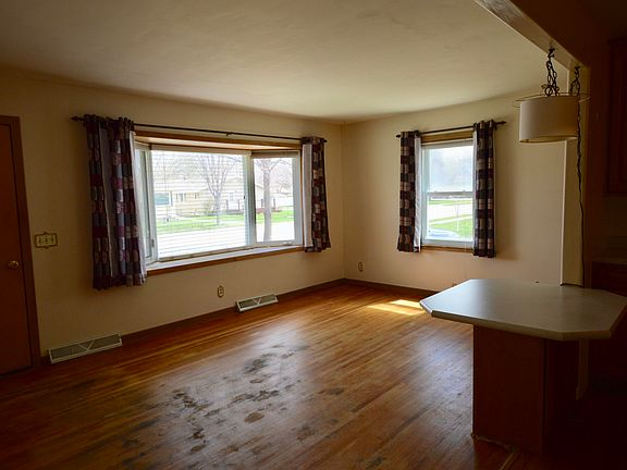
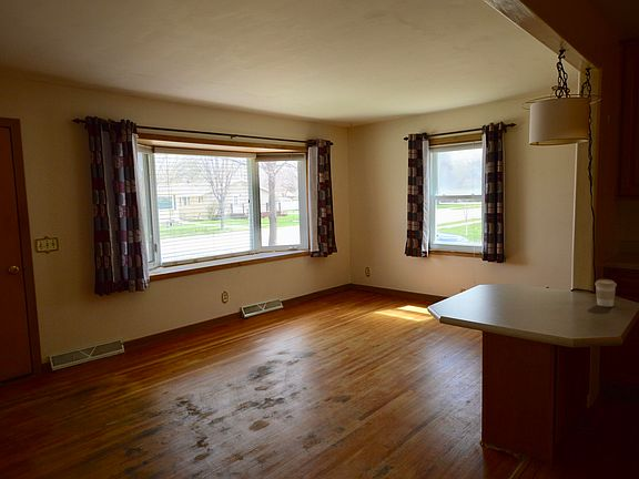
+ coffee cup (605, 293)
